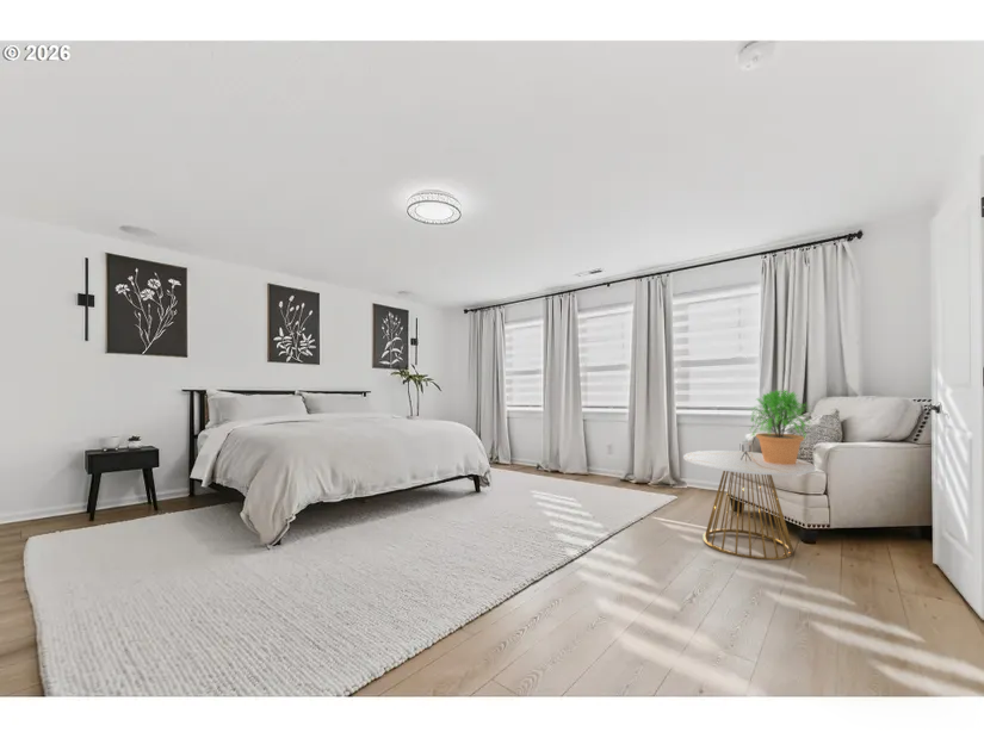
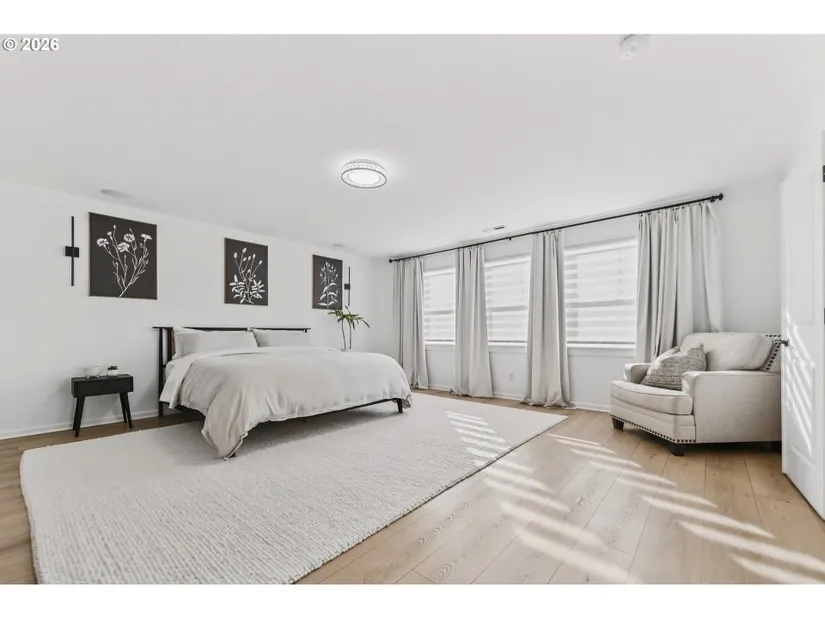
- side table (743, 492)
- potted plant (778, 423)
